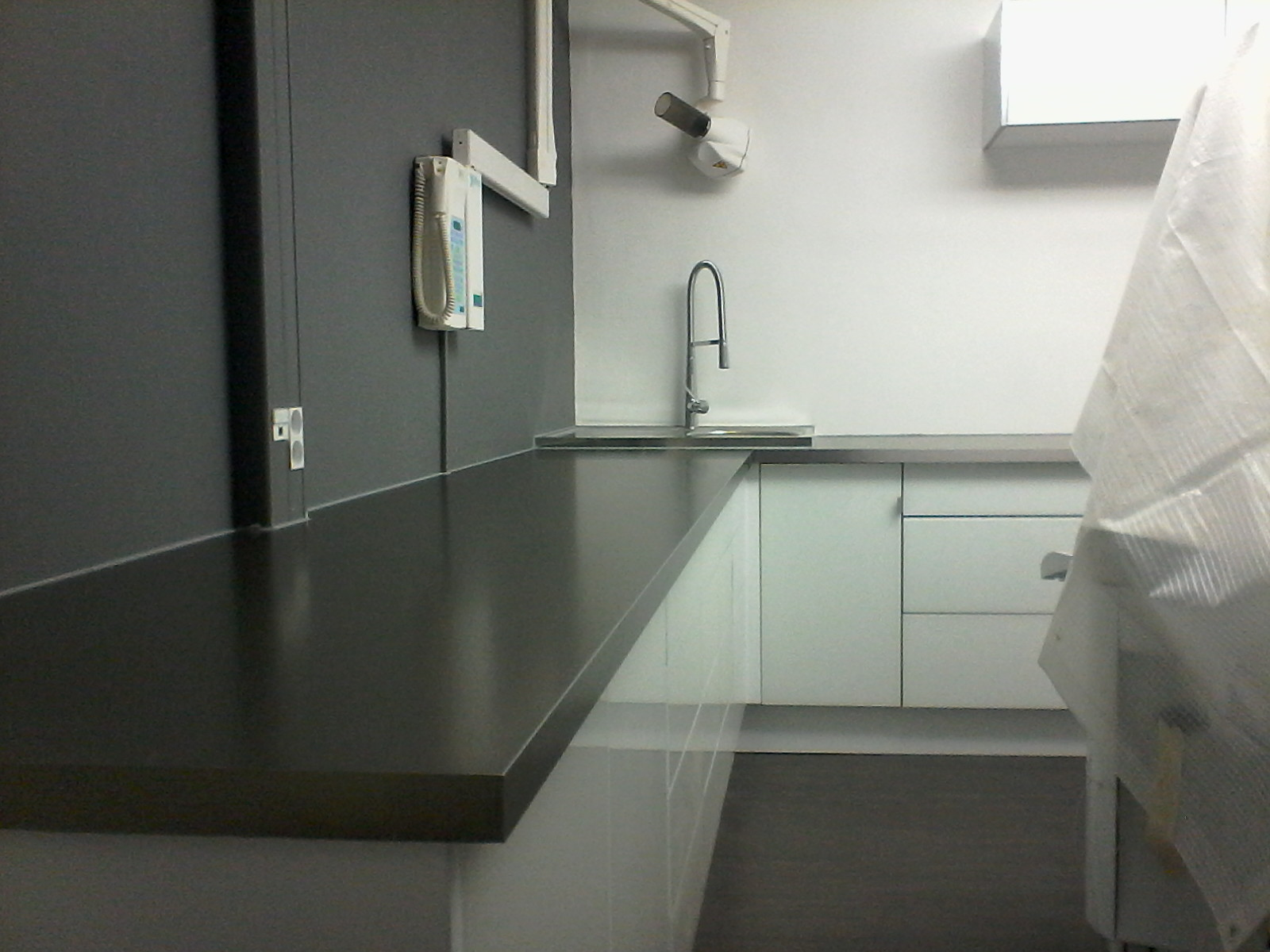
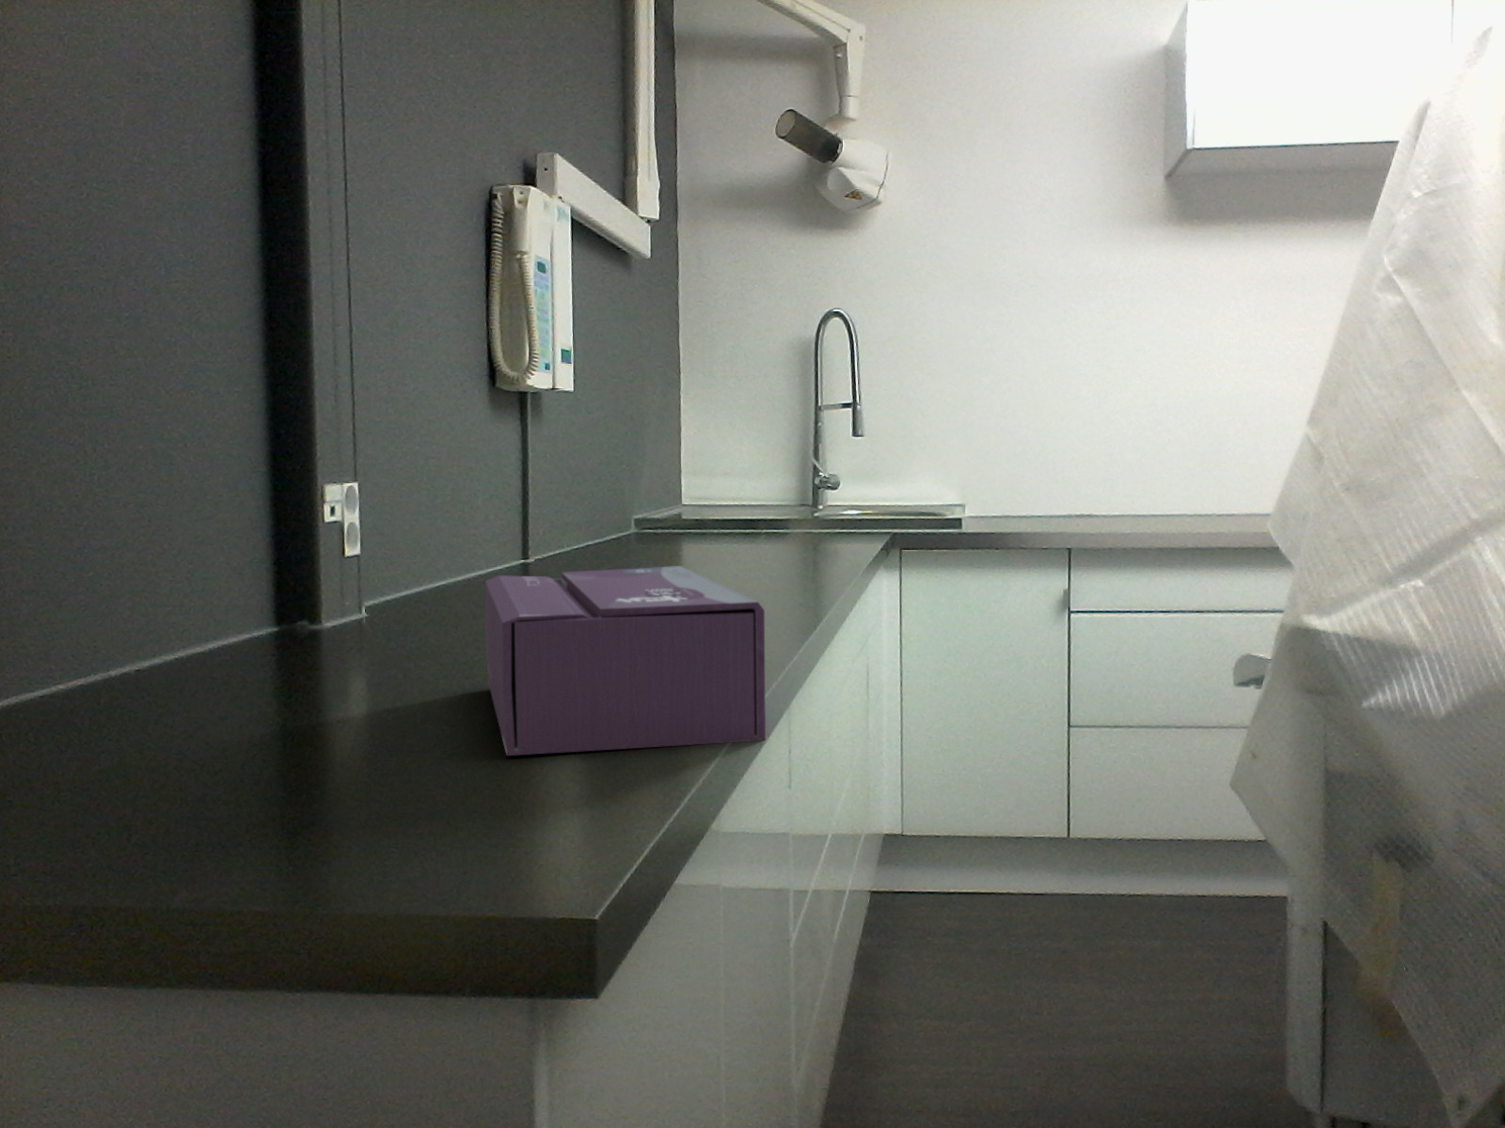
+ tissue box (609, 646)
